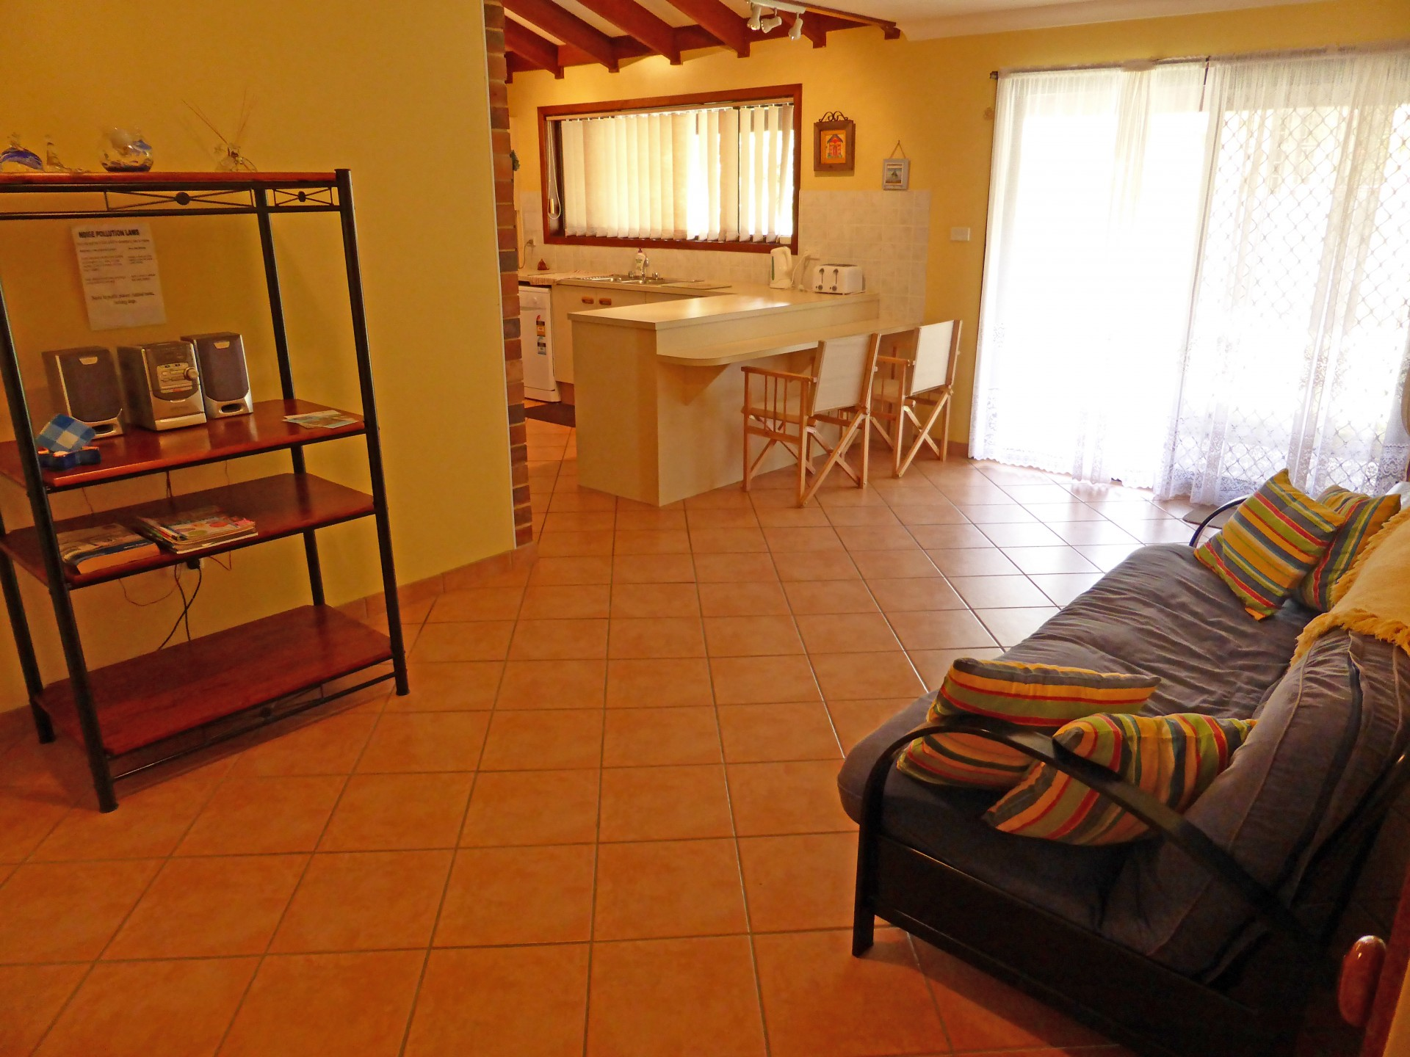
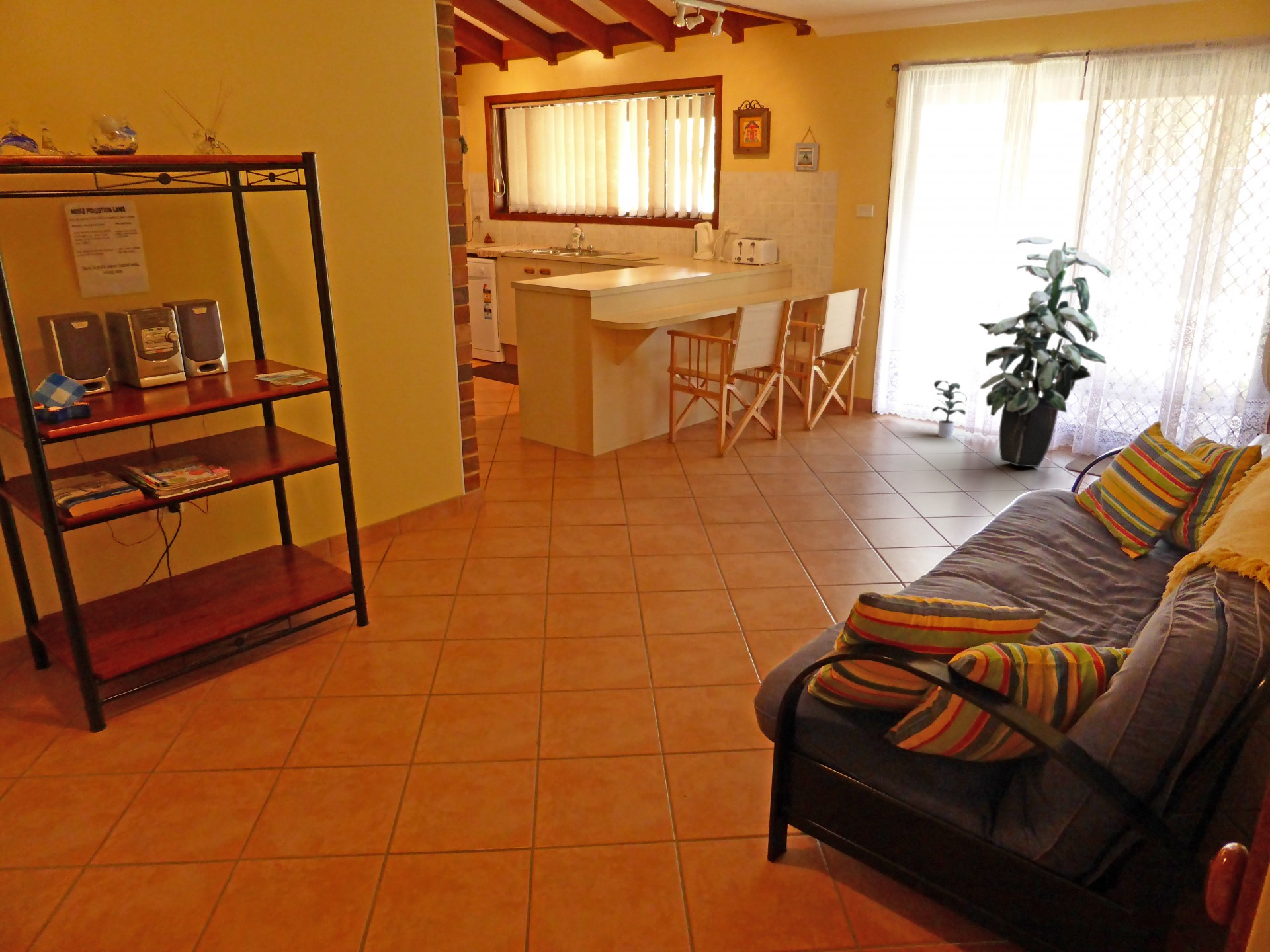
+ indoor plant (1036, 354)
+ potted plant (952, 408)
